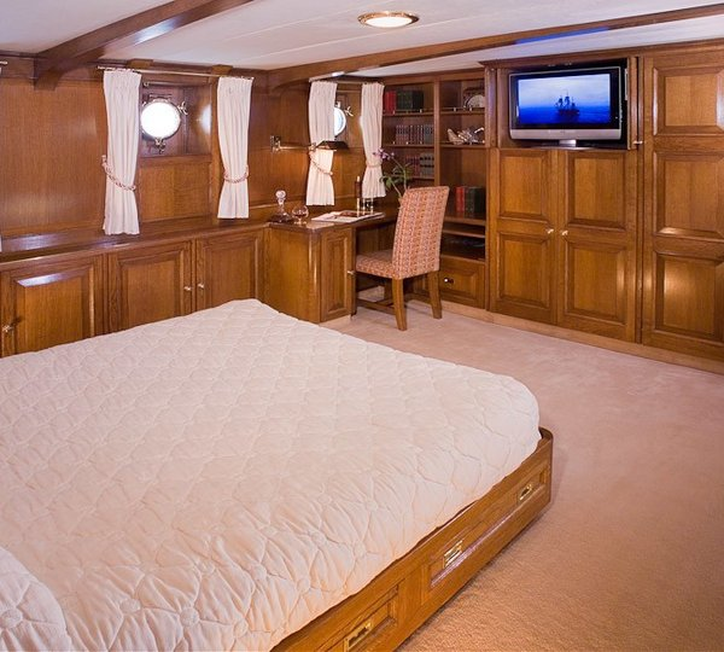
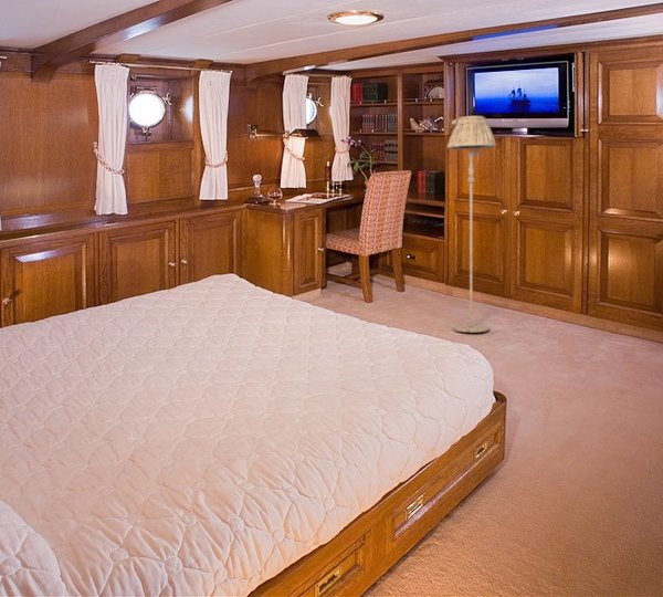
+ floor lamp (471, 224)
